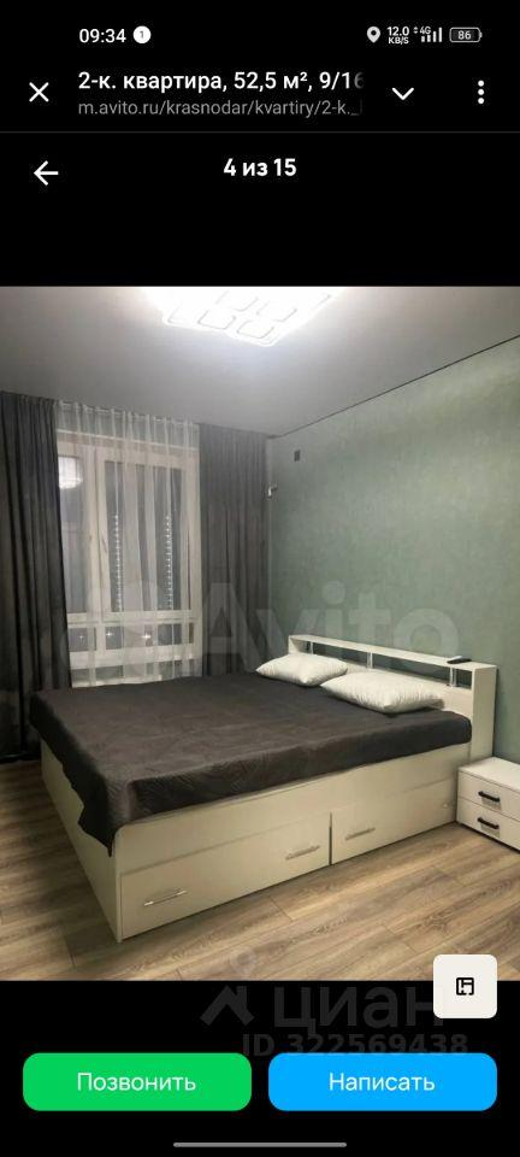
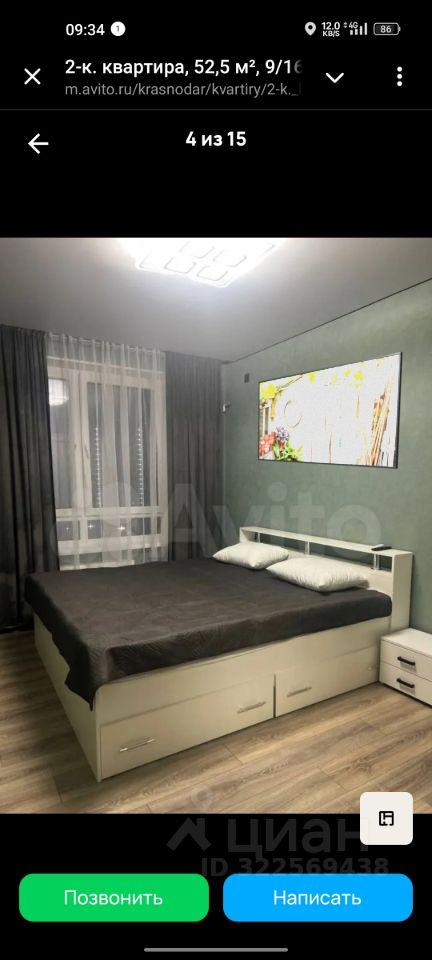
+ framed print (315, 417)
